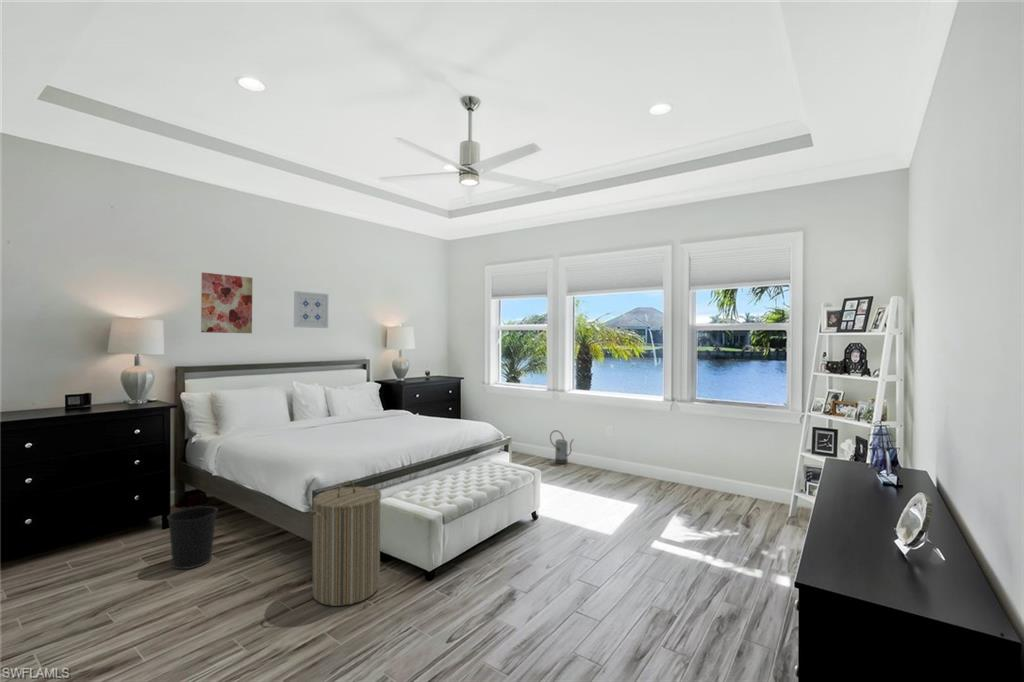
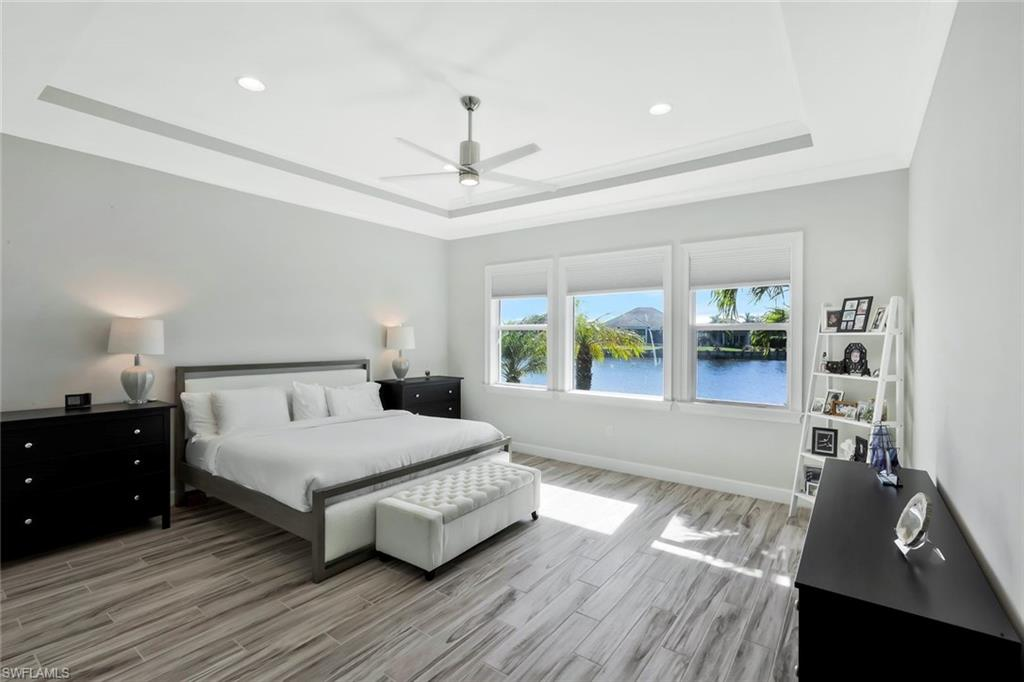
- watering can (561, 446)
- wastebasket (192, 537)
- laundry hamper (347, 535)
- wall art (311, 310)
- wall art (227, 304)
